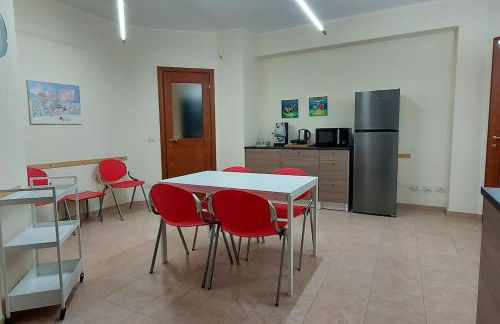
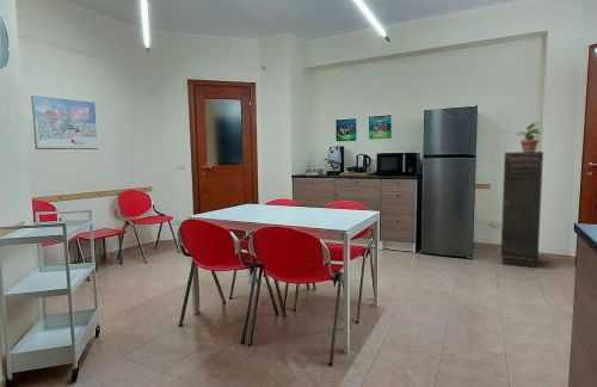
+ storage cabinet (521, 207)
+ potted plant (527, 137)
